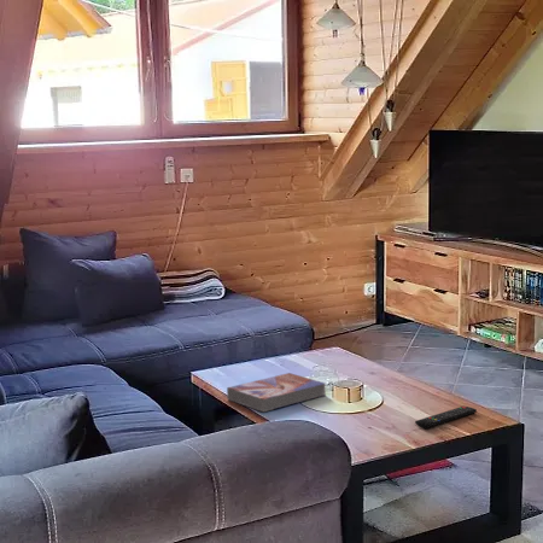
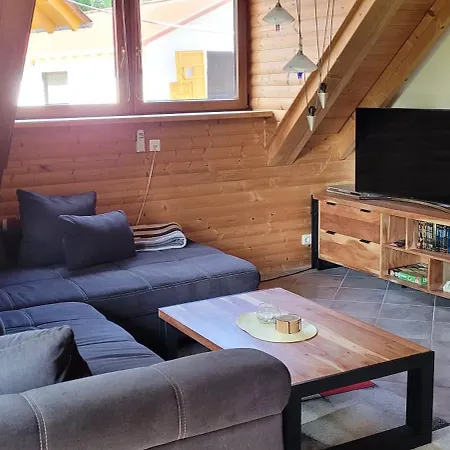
- remote control (446, 416)
- textbook (276, 391)
